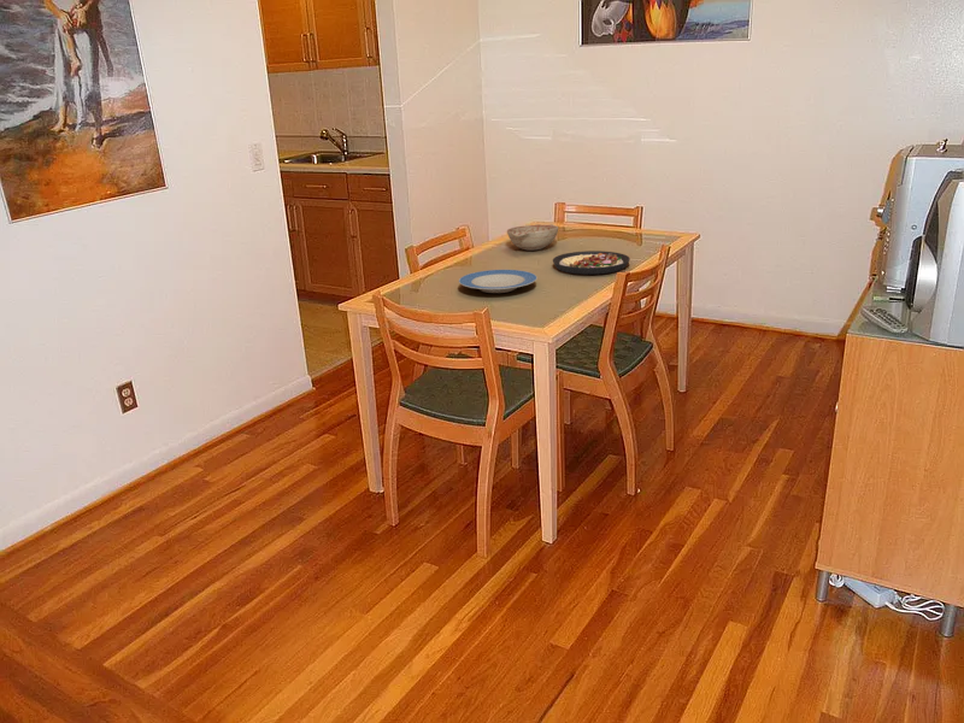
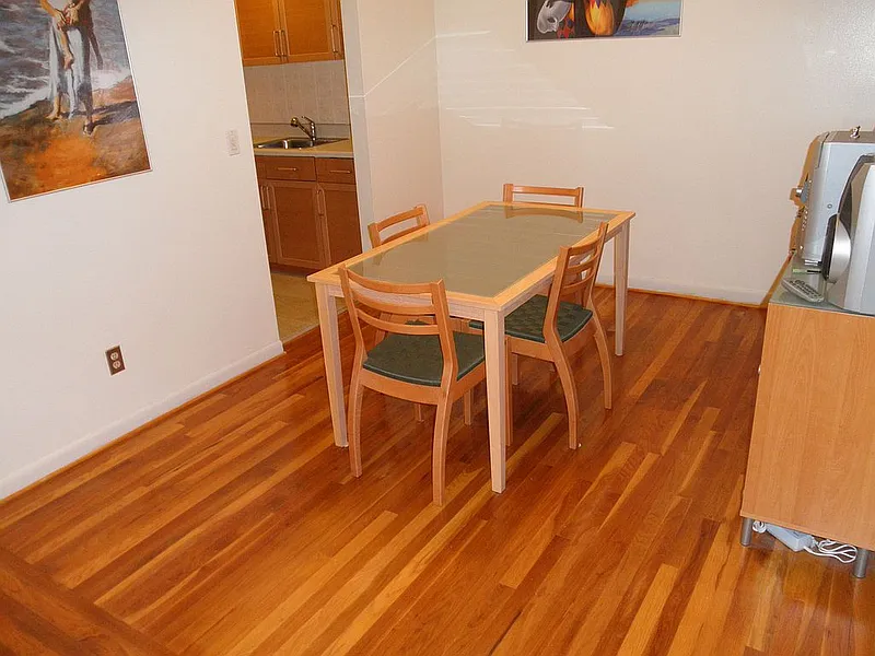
- decorative bowl (533, 237)
- plate (590, 260)
- plate (498, 283)
